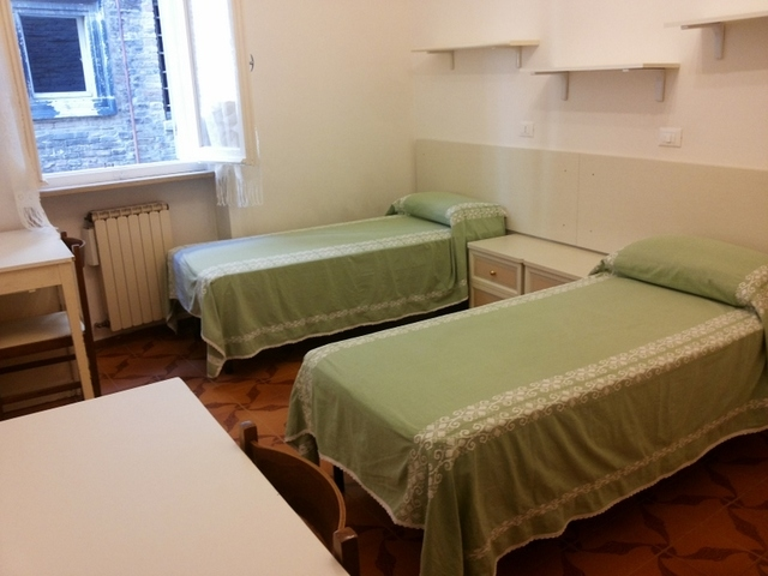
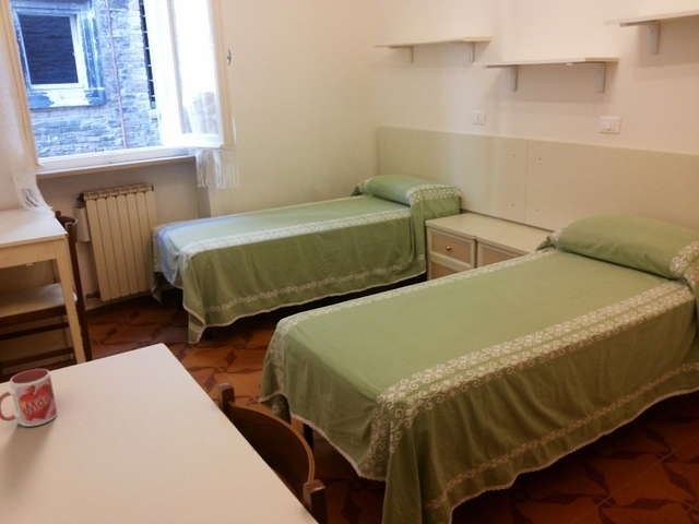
+ mug (24, 400)
